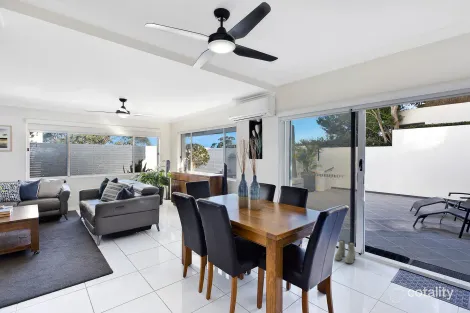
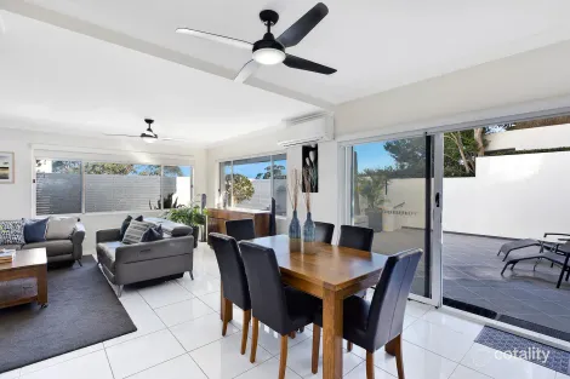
- boots (344, 250)
